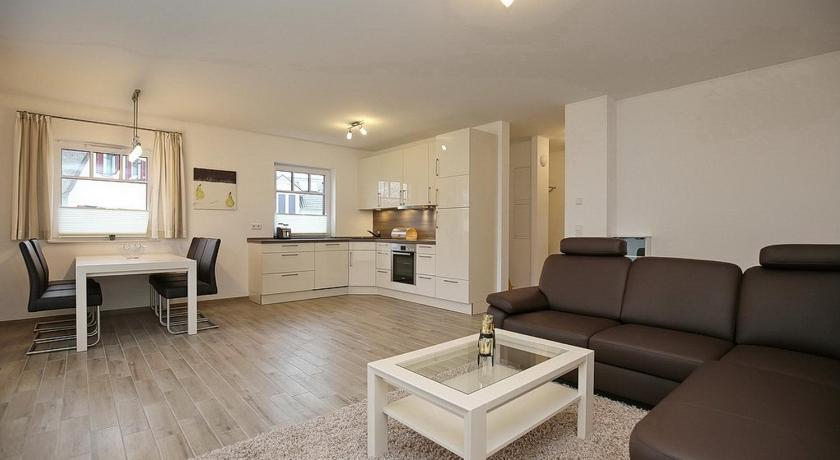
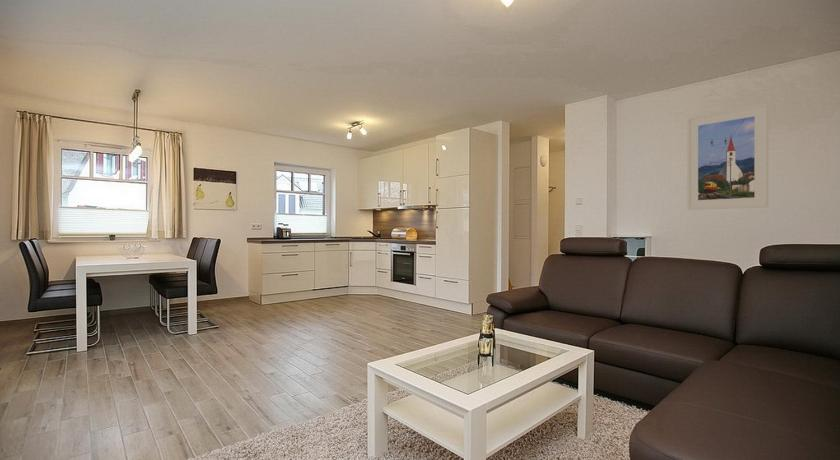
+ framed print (725, 160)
